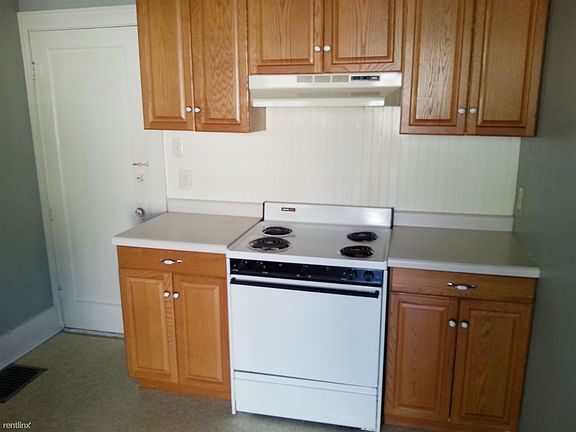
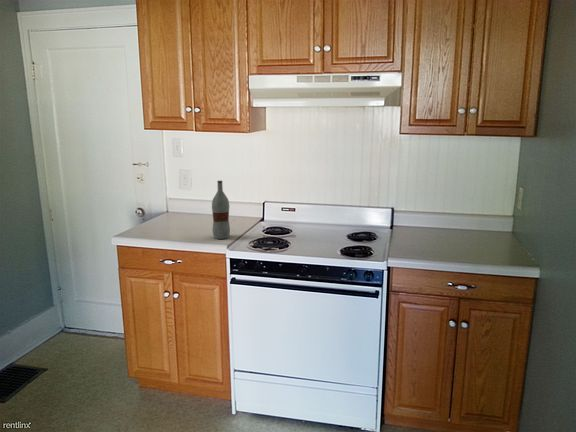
+ bottle (220, 209)
